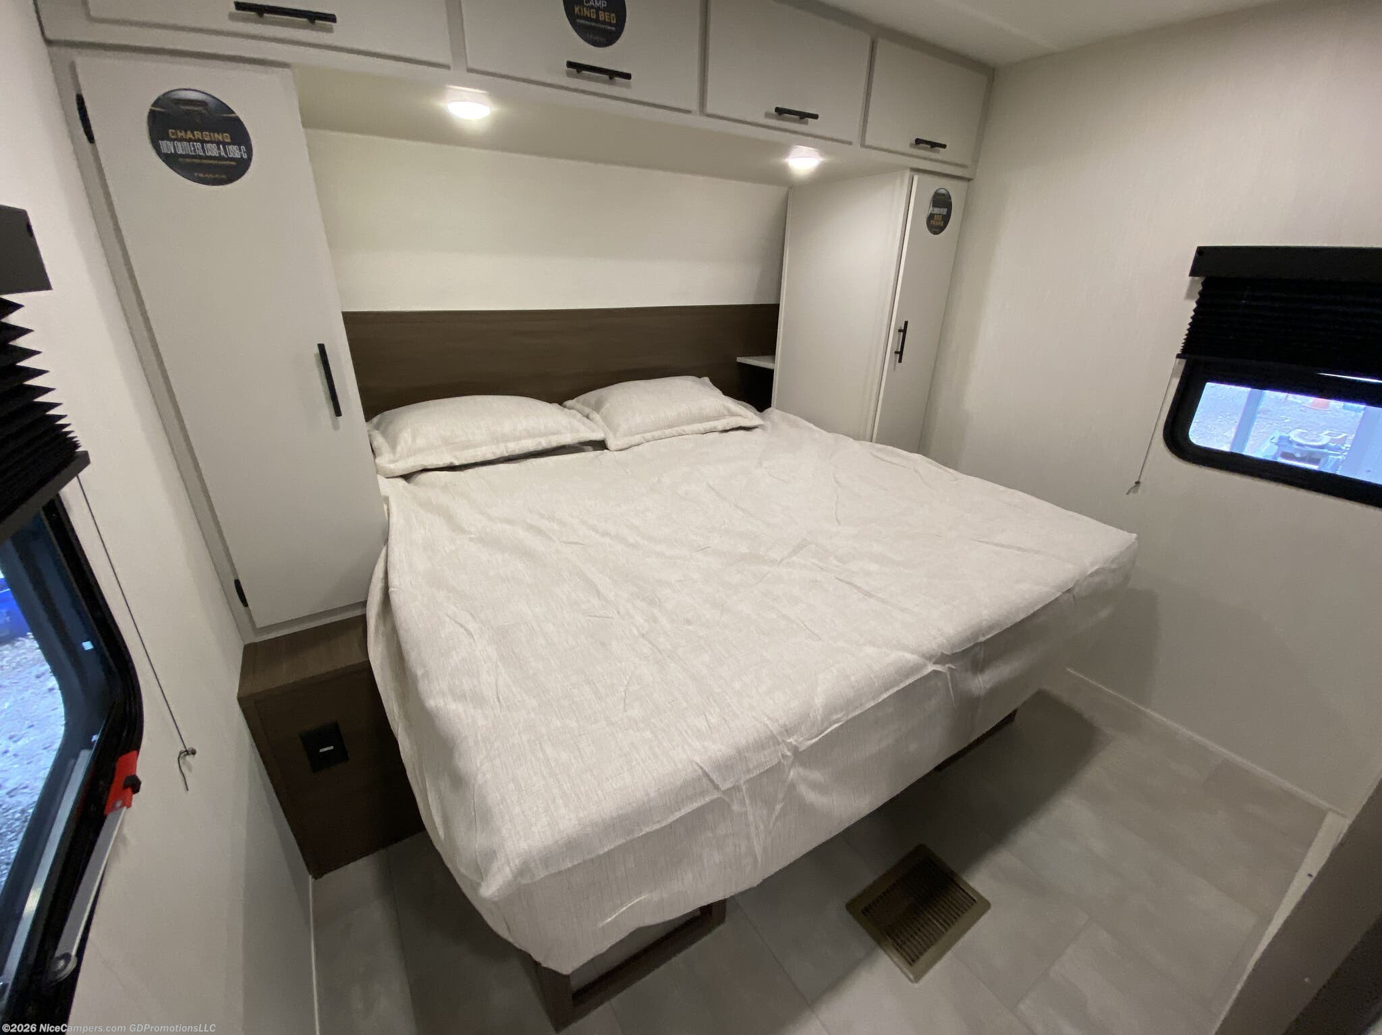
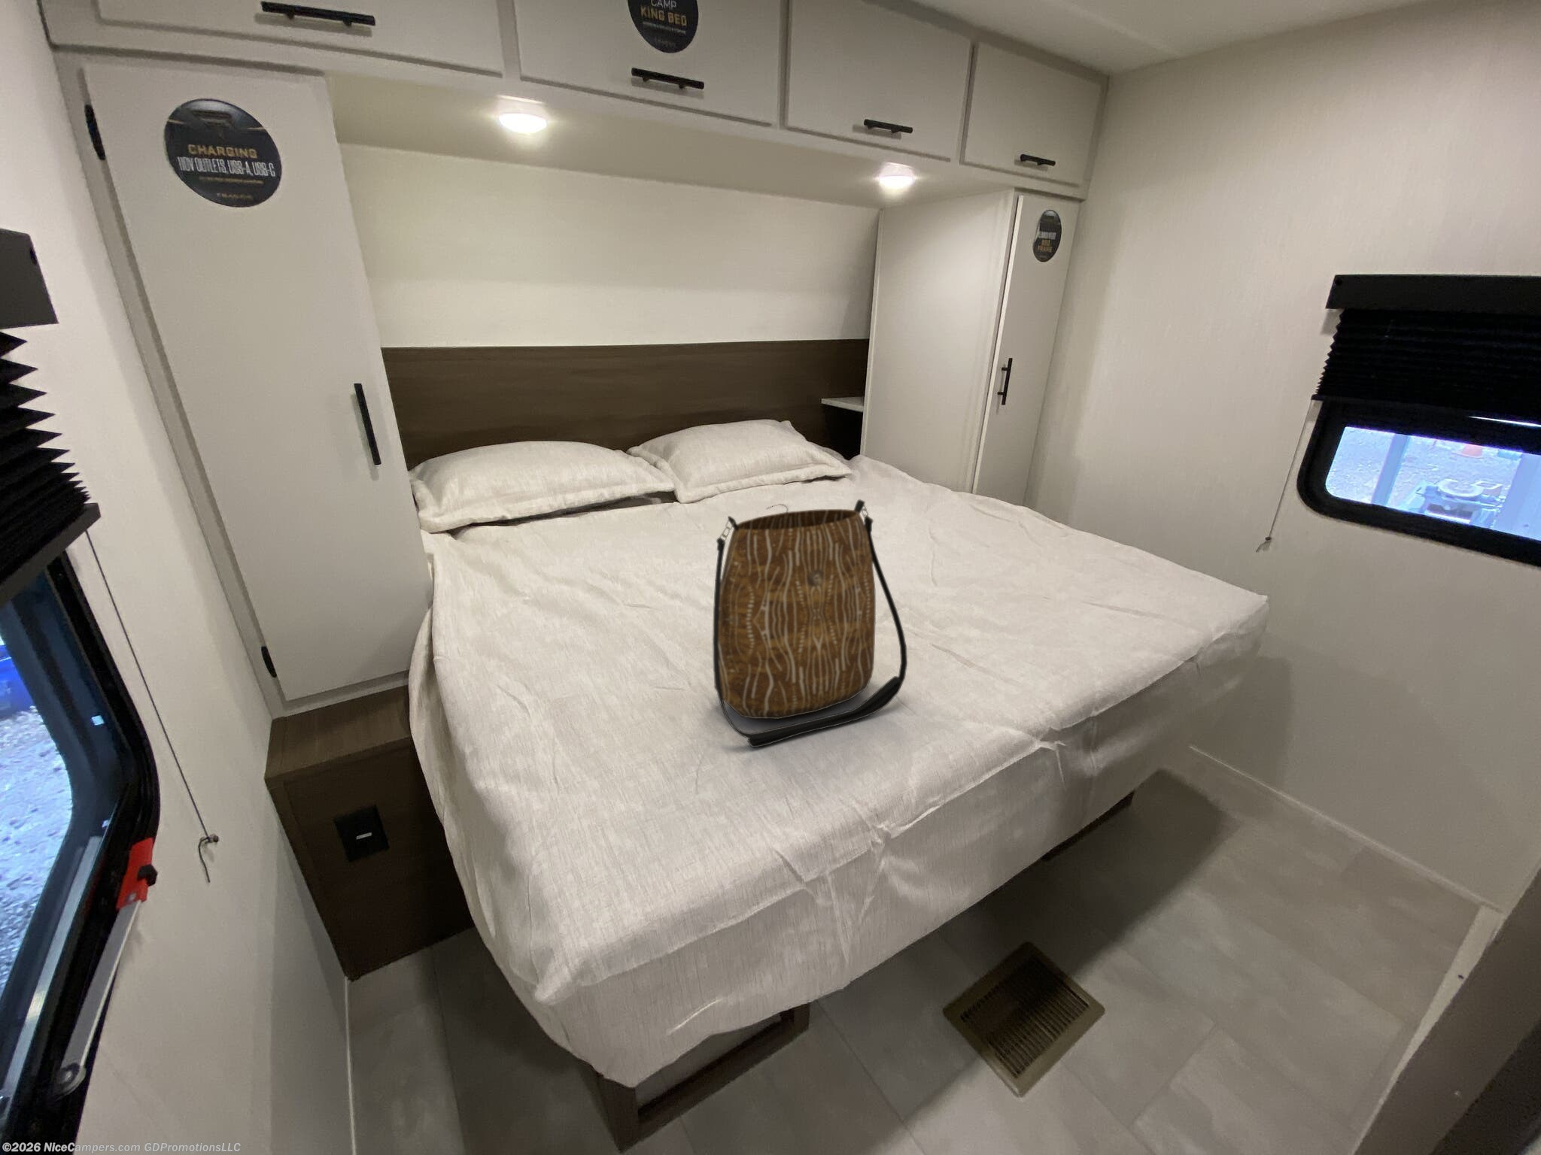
+ tote bag (803, 611)
